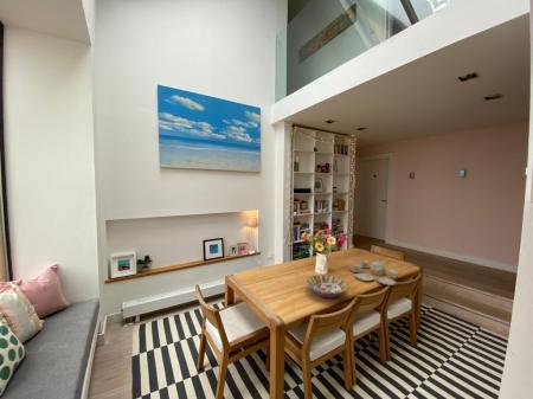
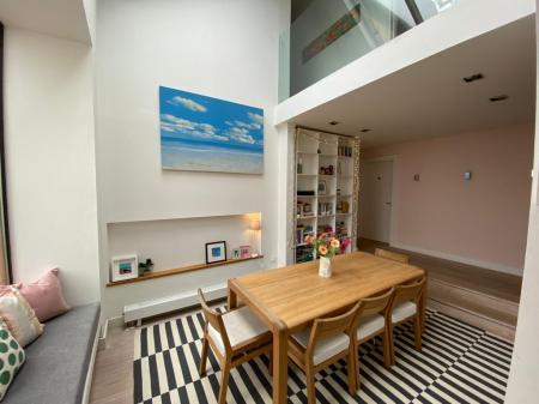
- serving bowl (326, 288)
- chinaware (371, 268)
